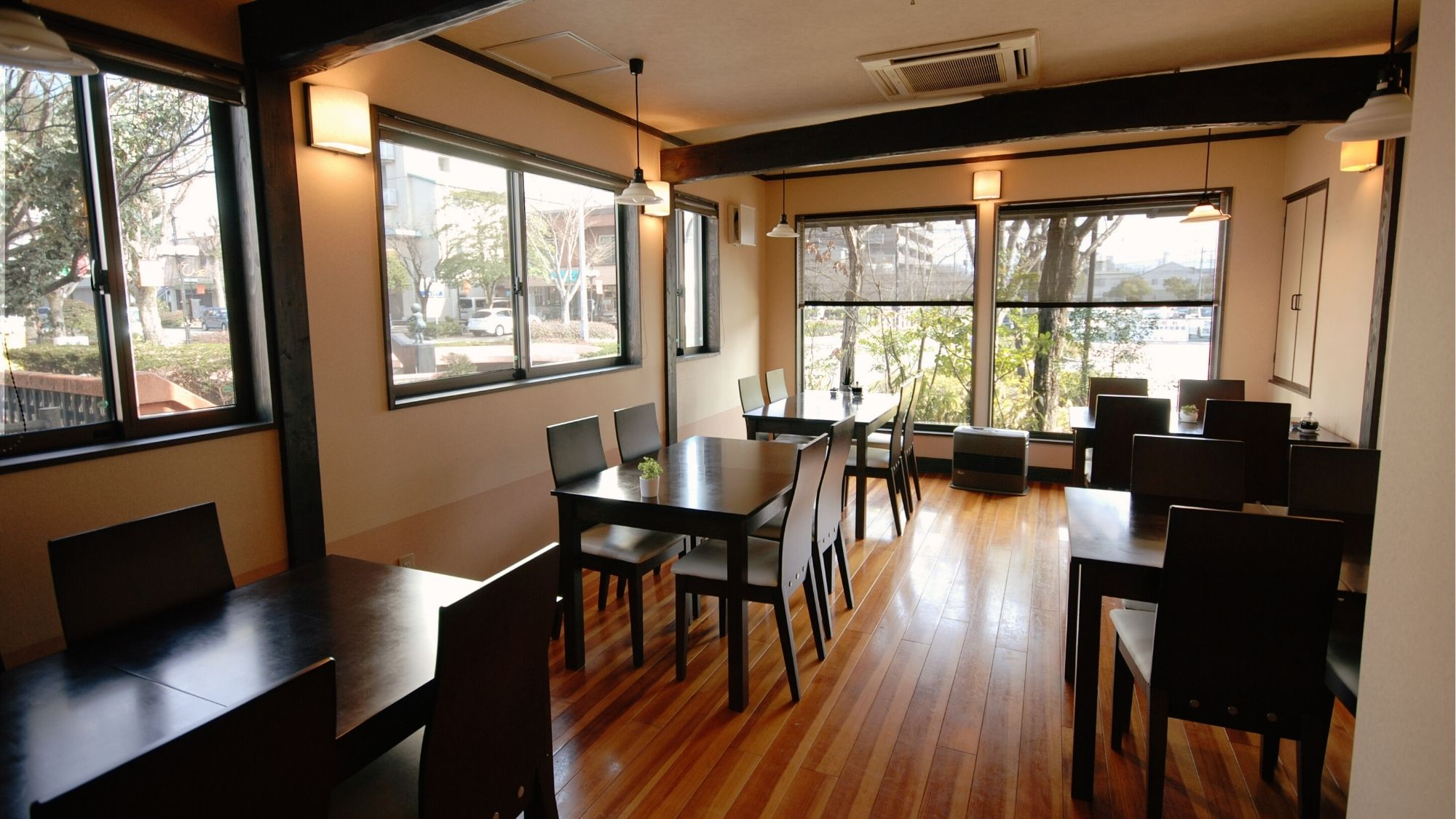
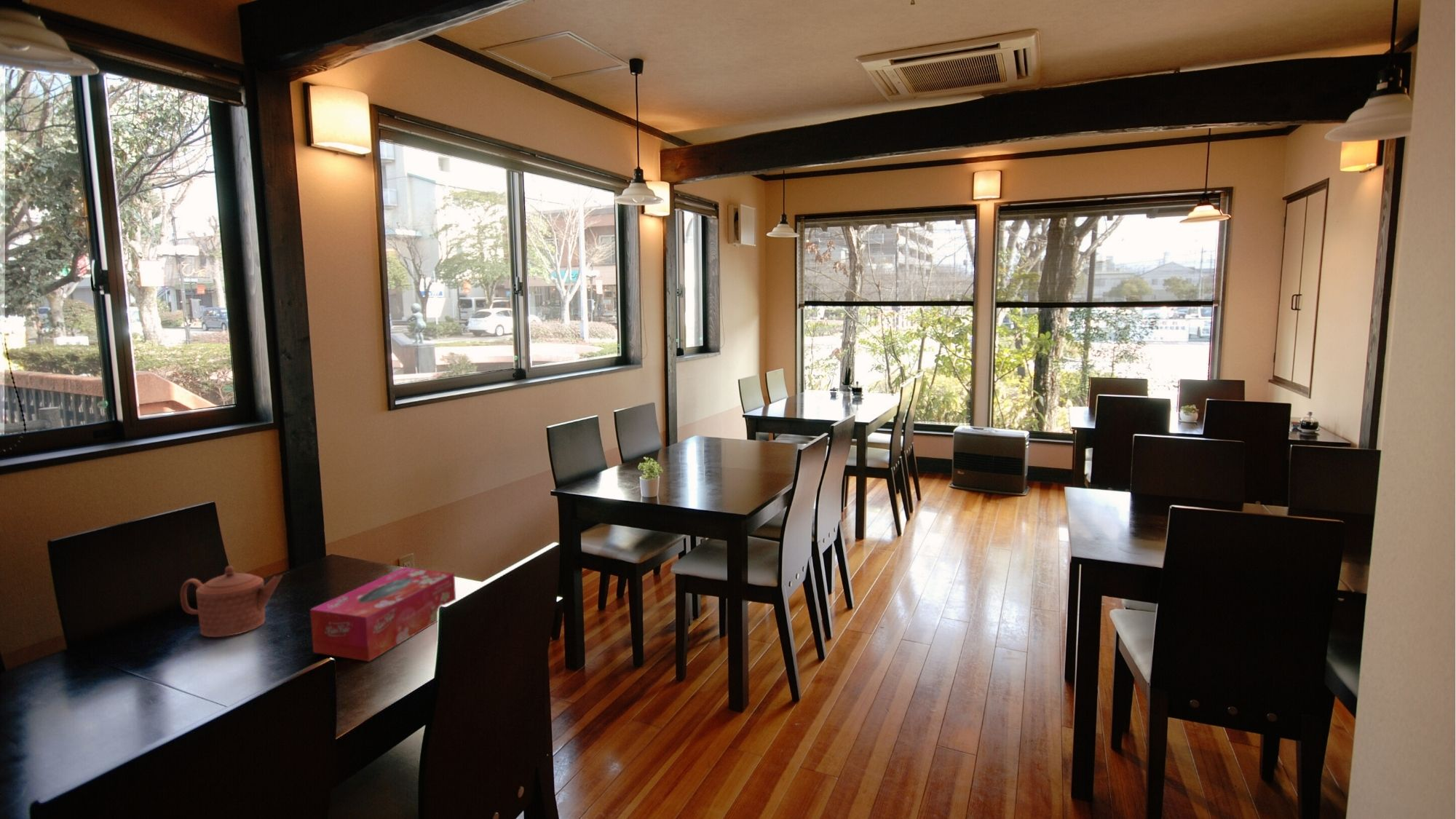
+ teapot (232, 596)
+ tissue box (388, 609)
